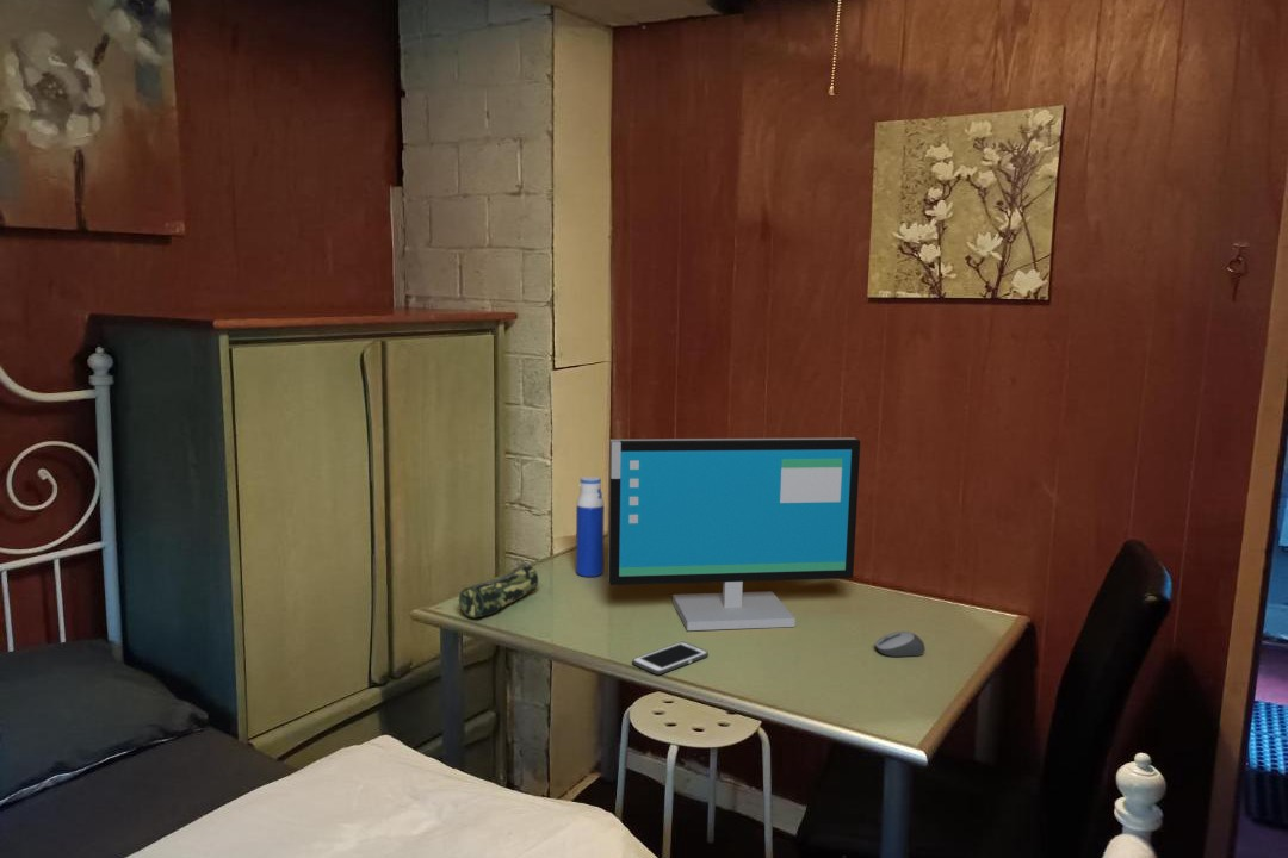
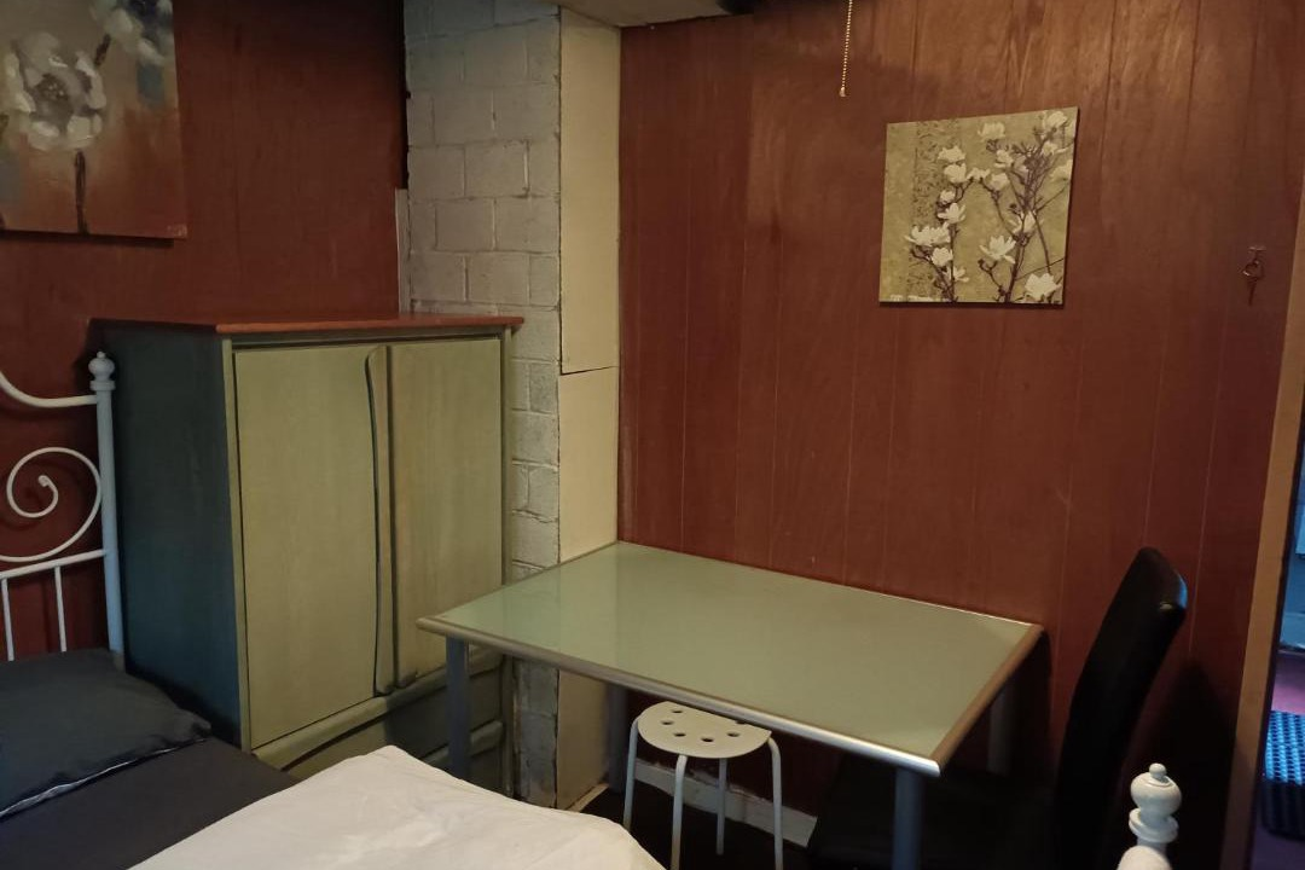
- water bottle (589, 526)
- computer mouse (900, 642)
- cell phone (670, 658)
- computer monitor (733, 528)
- pencil case (501, 590)
